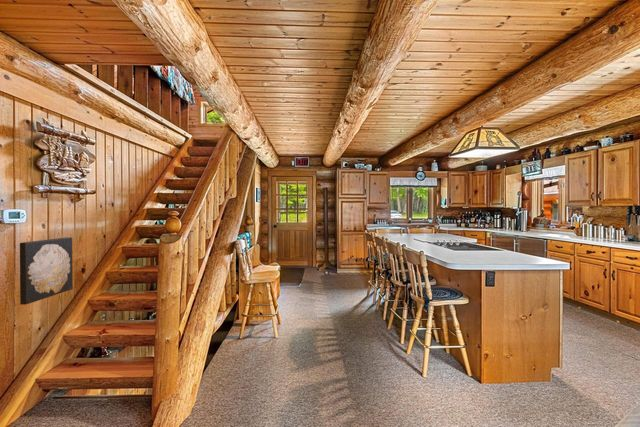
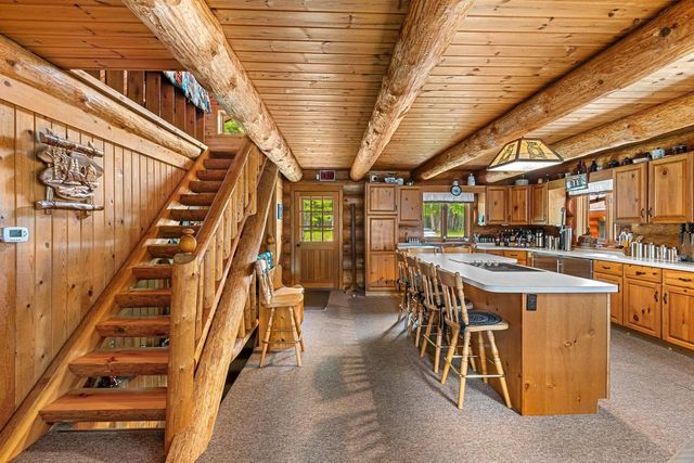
- wall art (48, 268)
